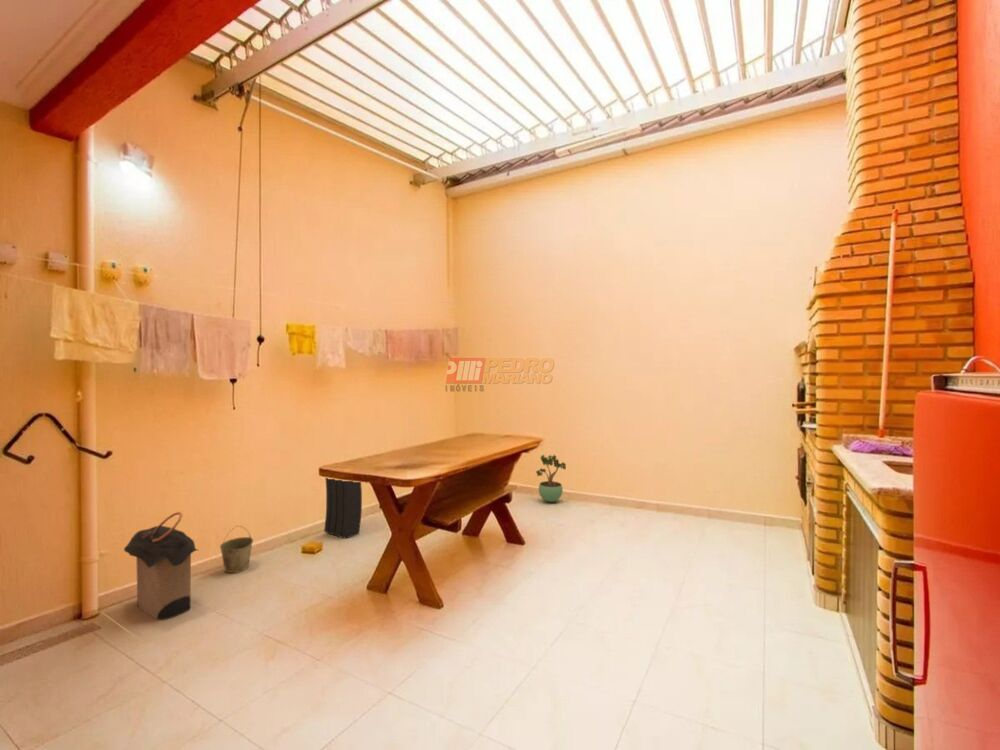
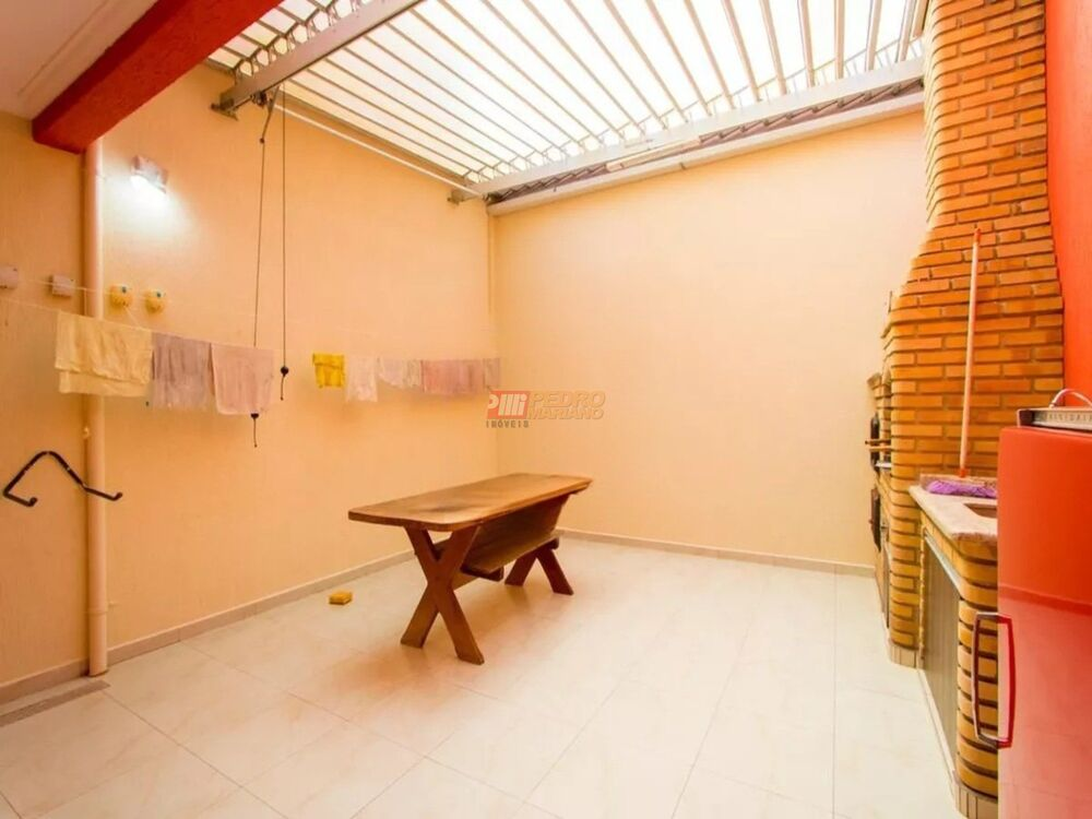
- speaker (342, 500)
- potted plant (551, 477)
- bucket (236, 547)
- laundry hamper (160, 560)
